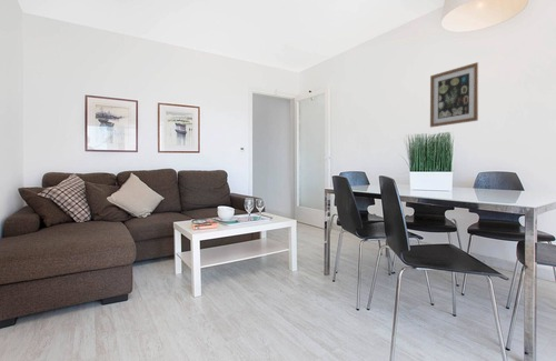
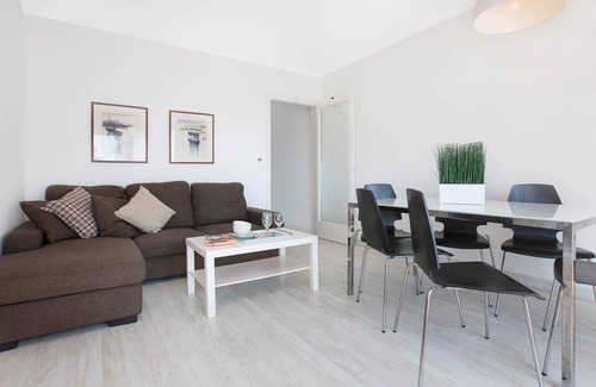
- wall art (453, 97)
